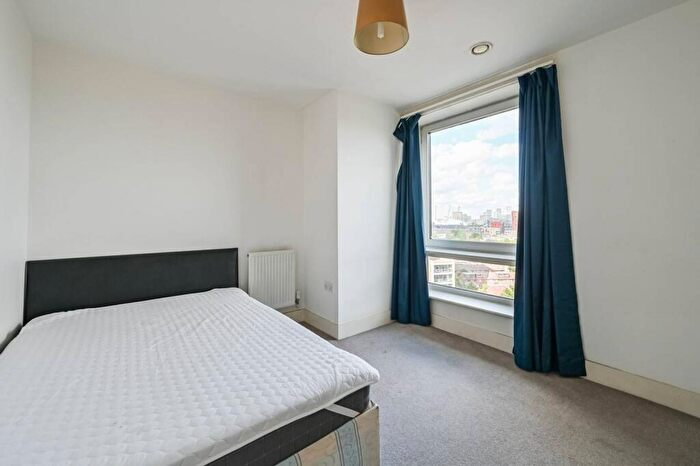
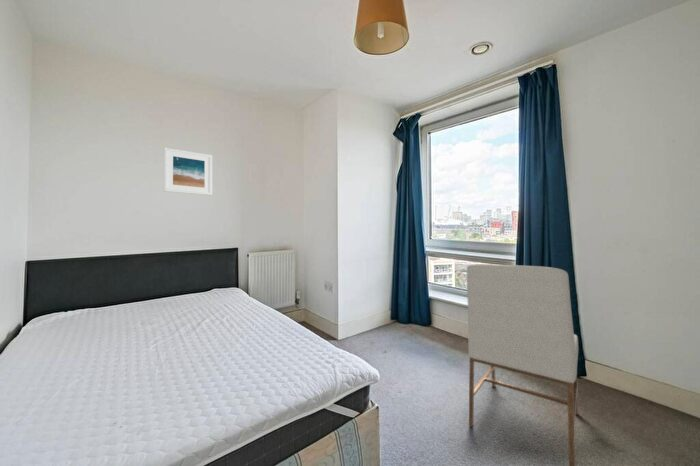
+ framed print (189, 172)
+ chair (522, 341)
